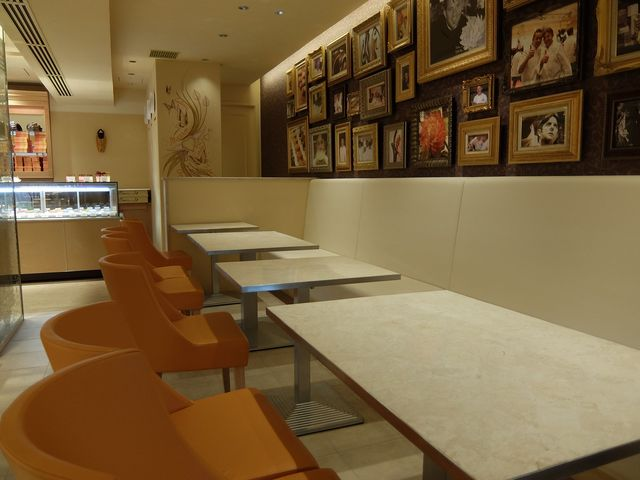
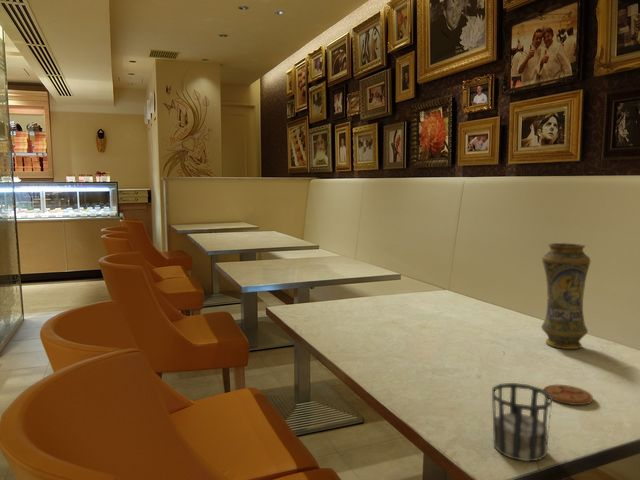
+ coaster (567, 394)
+ cup (520, 420)
+ vase (564, 294)
